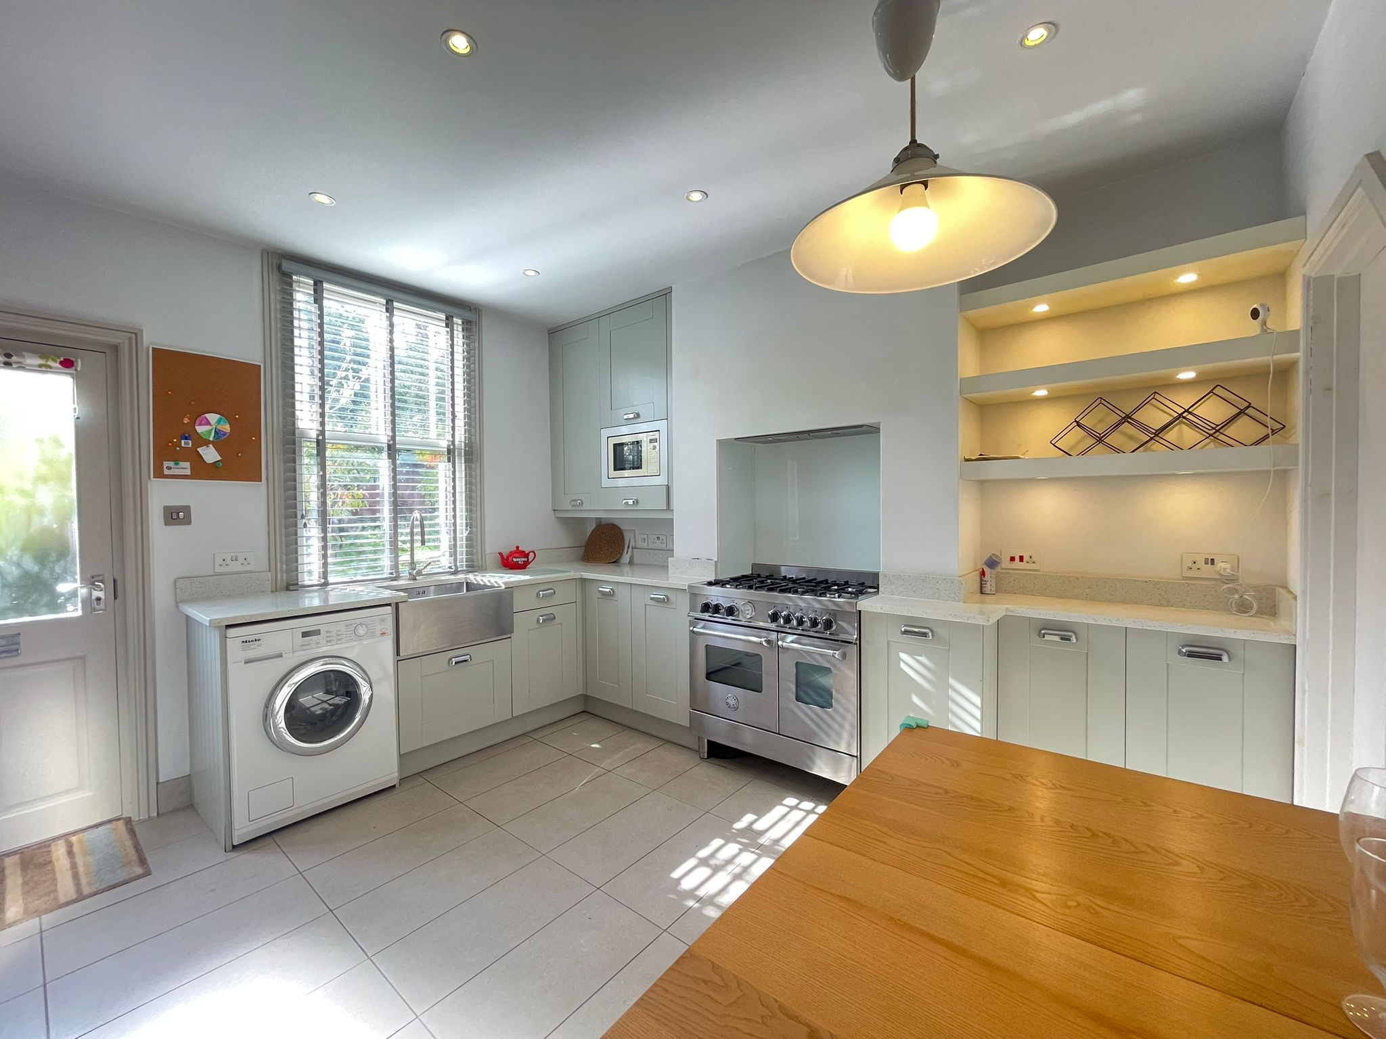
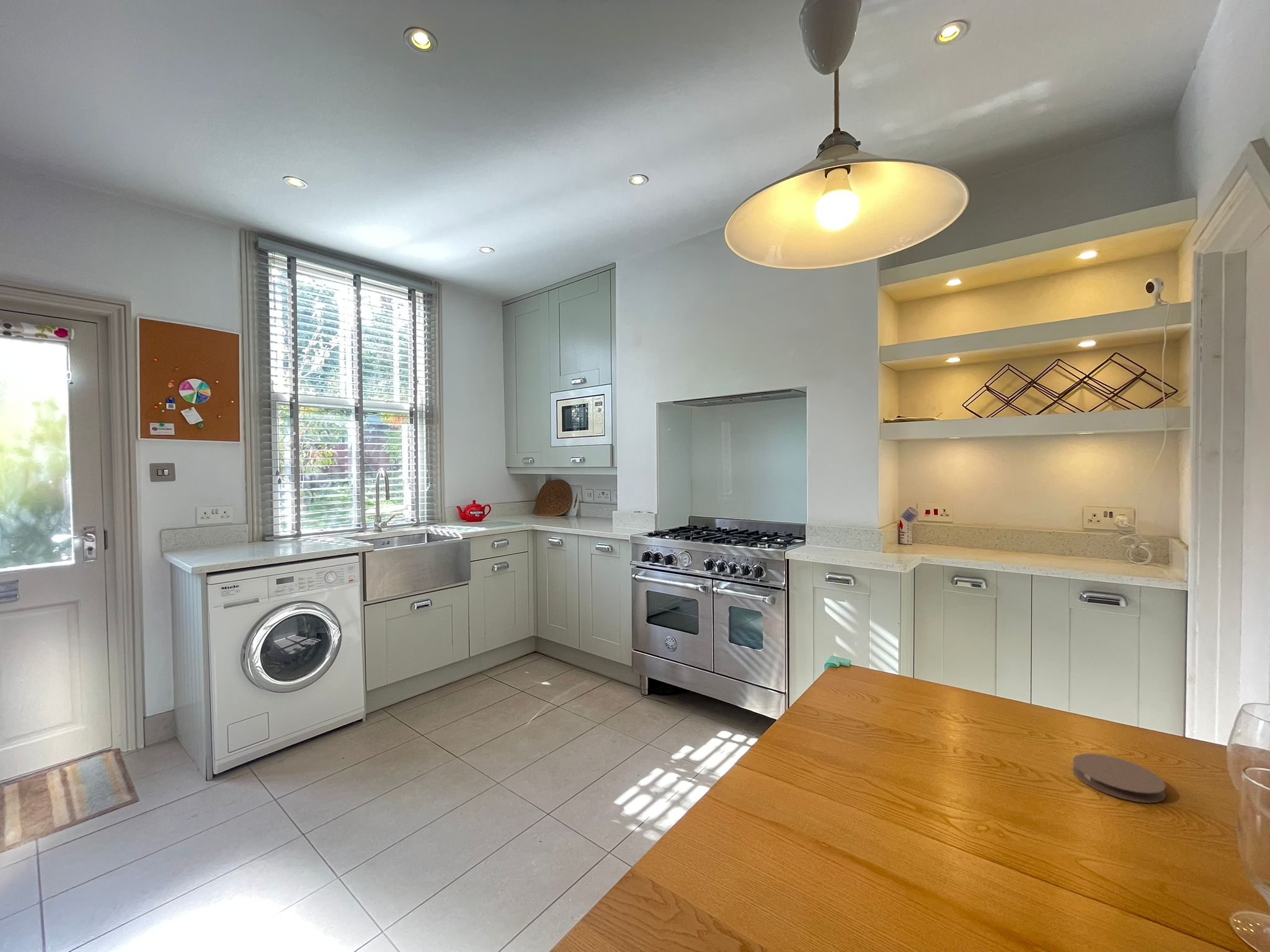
+ coaster (1117, 776)
